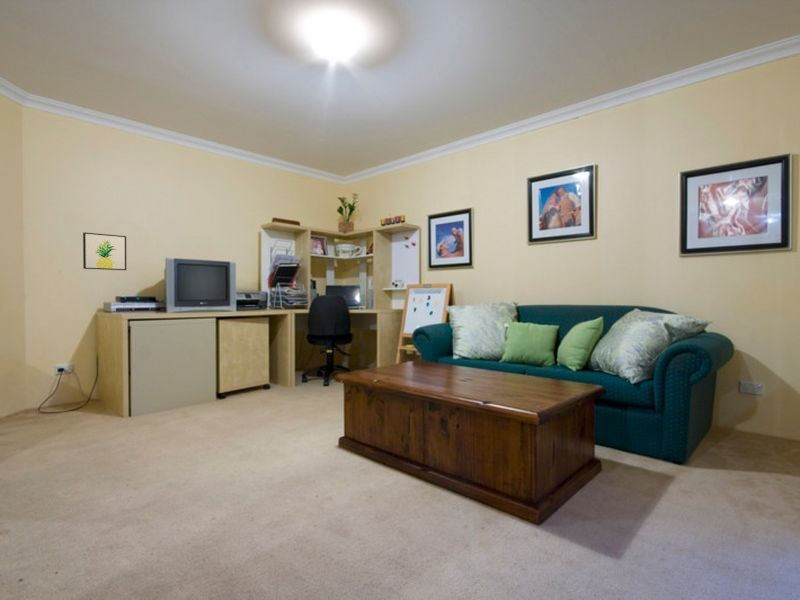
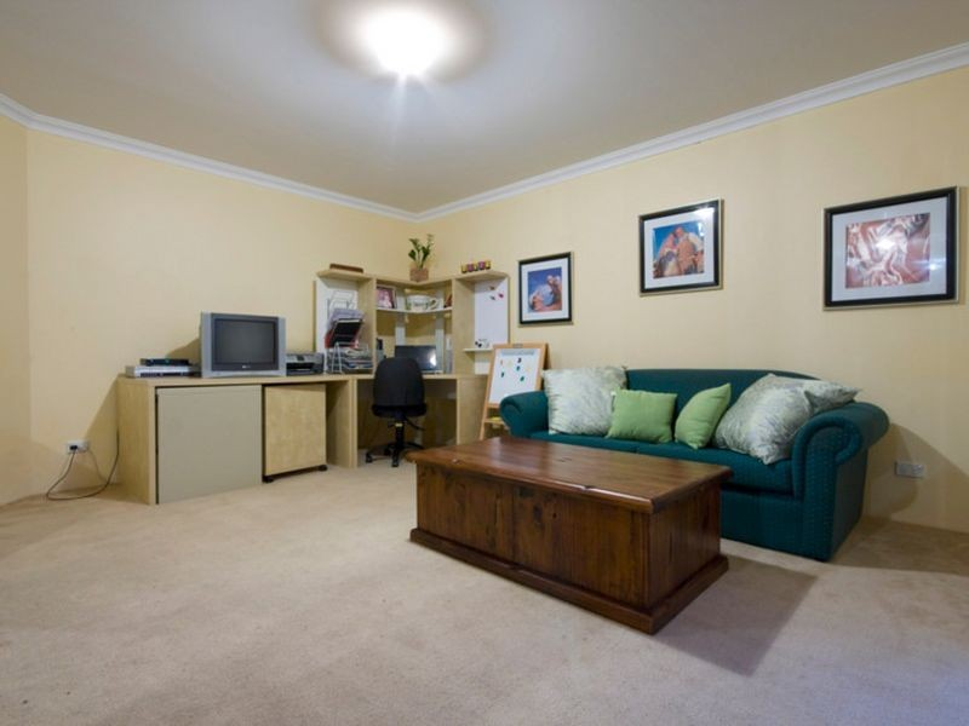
- wall art (105, 252)
